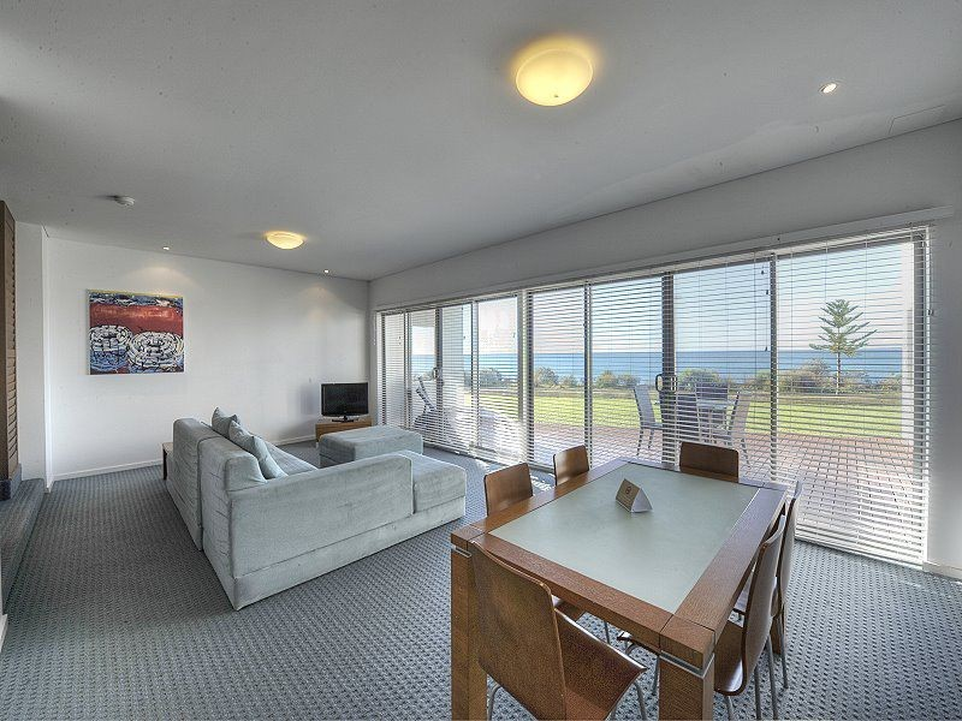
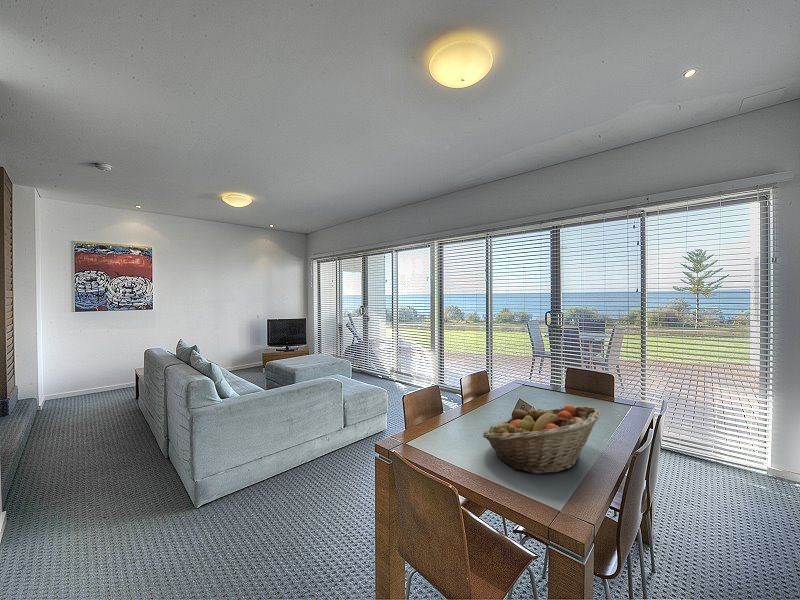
+ fruit basket (541, 431)
